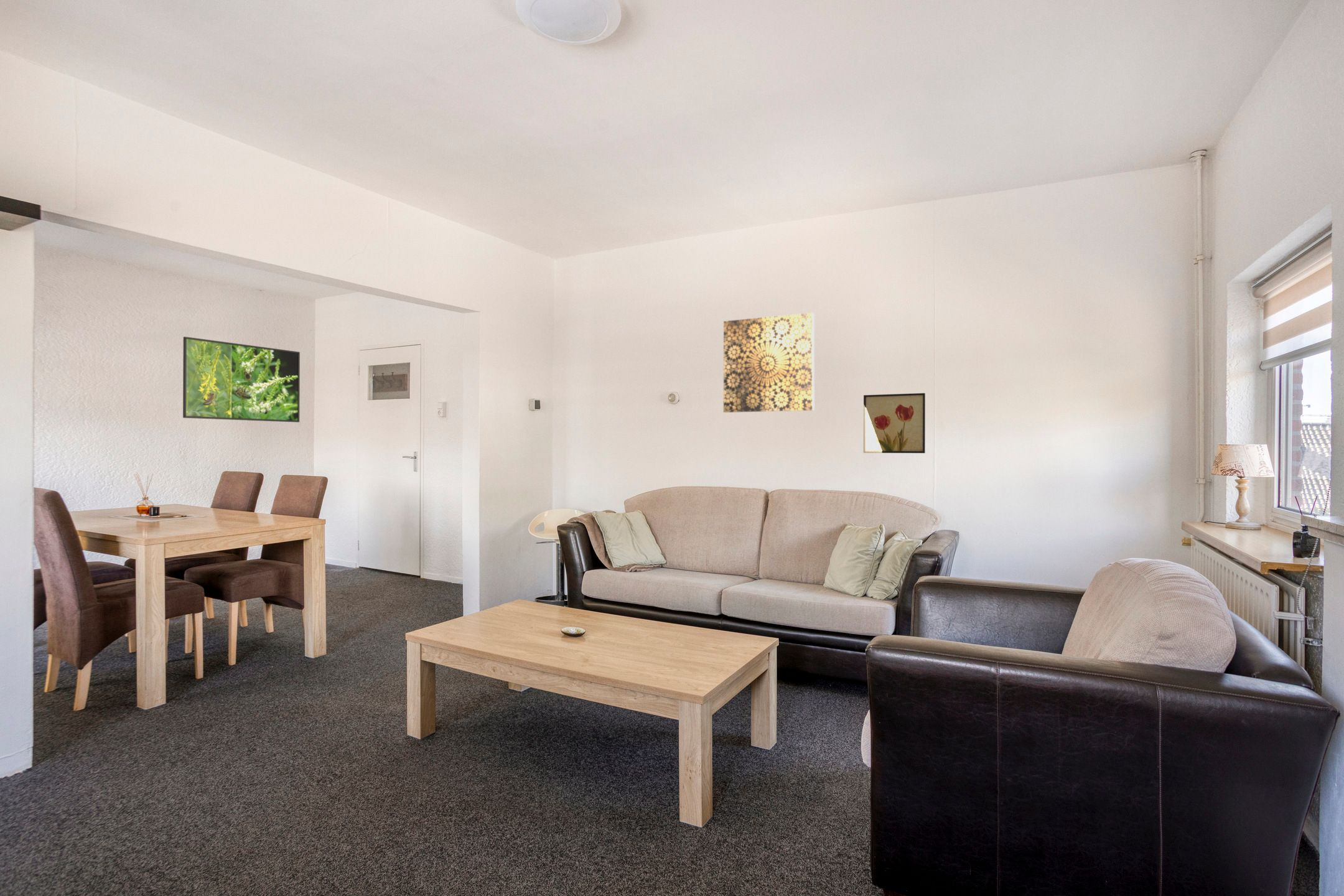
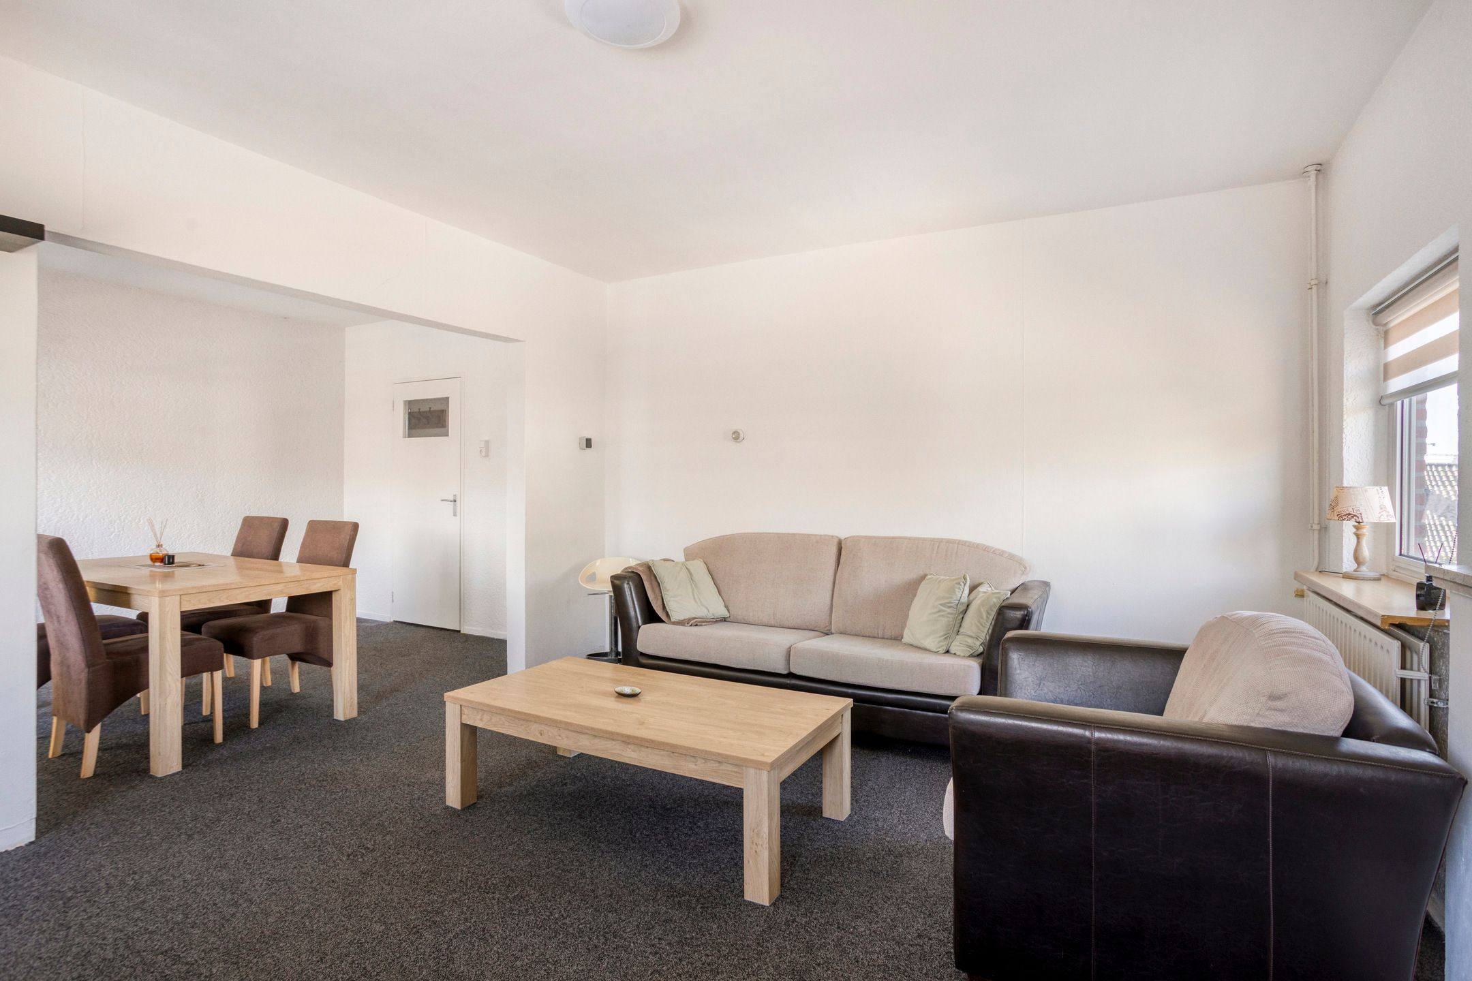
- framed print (245, 382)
- wall art (894, 423)
- wall art (767, 364)
